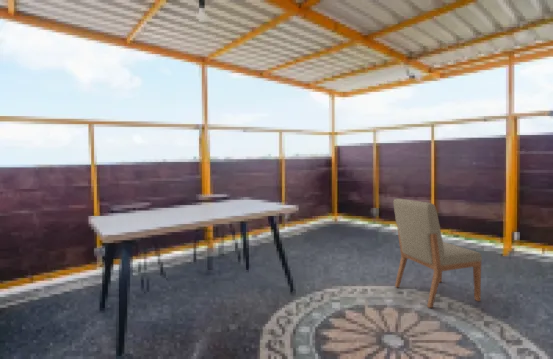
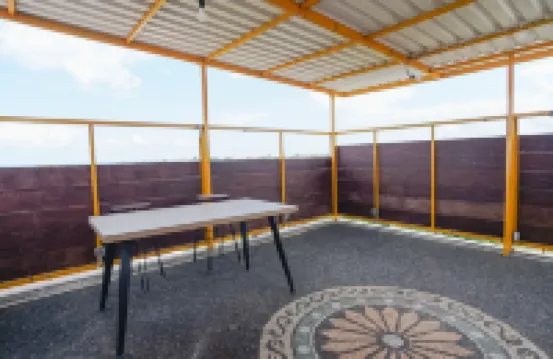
- chair (434, 246)
